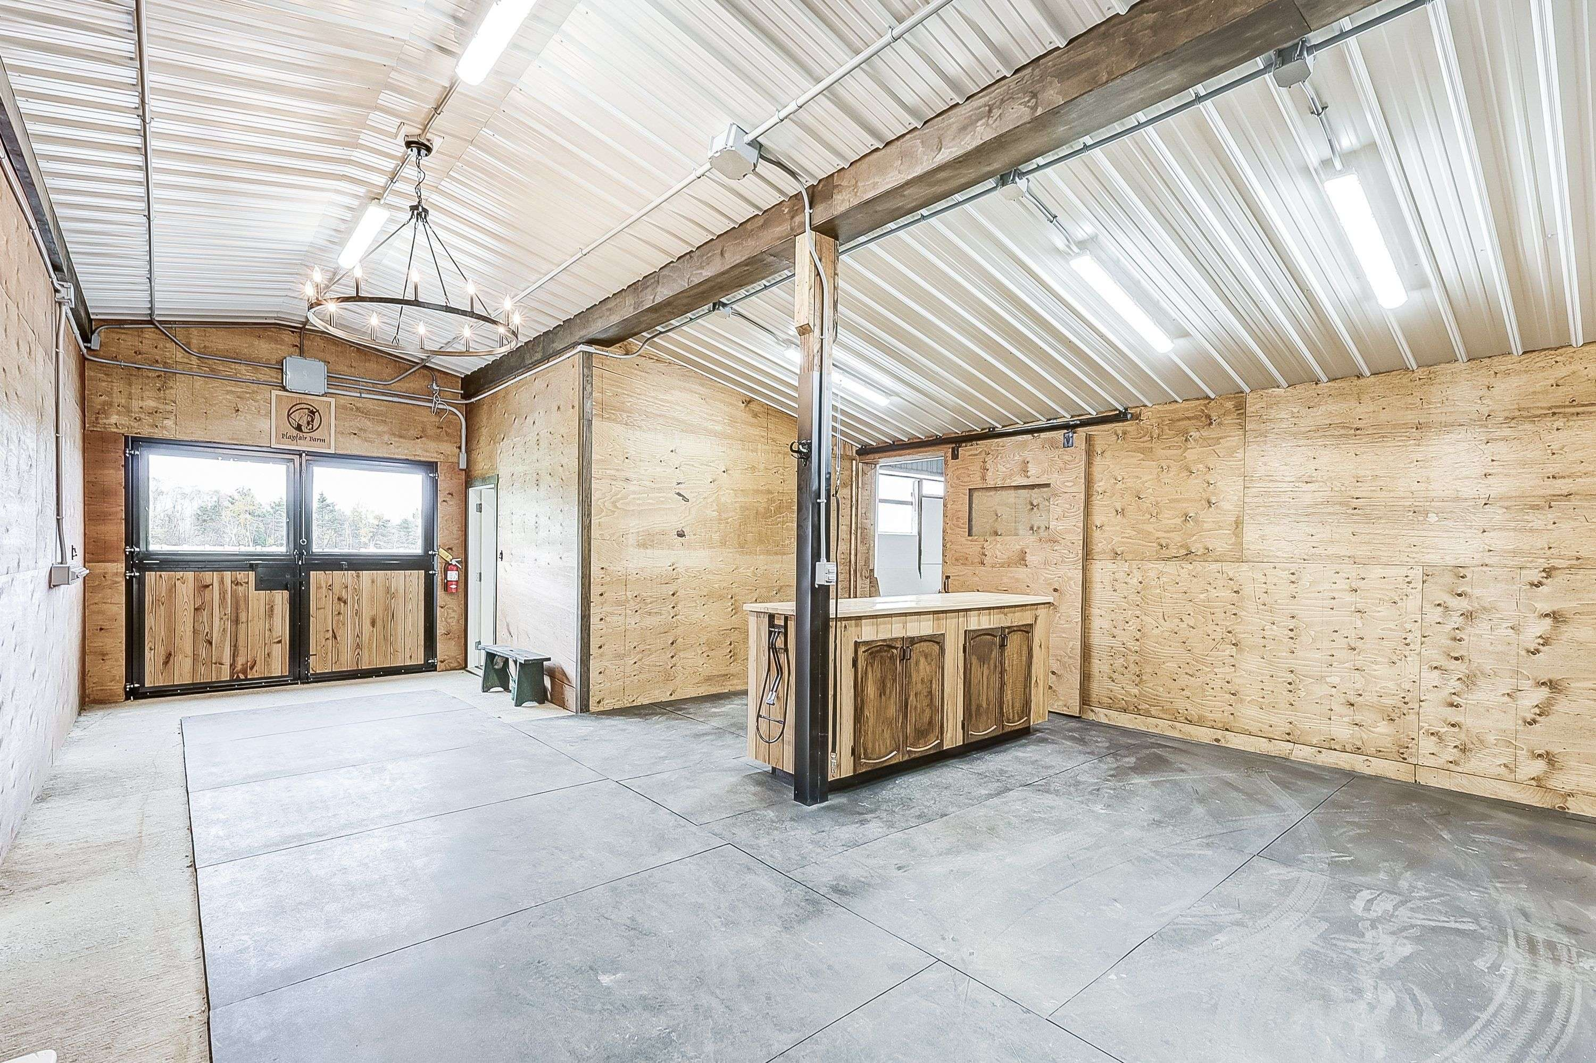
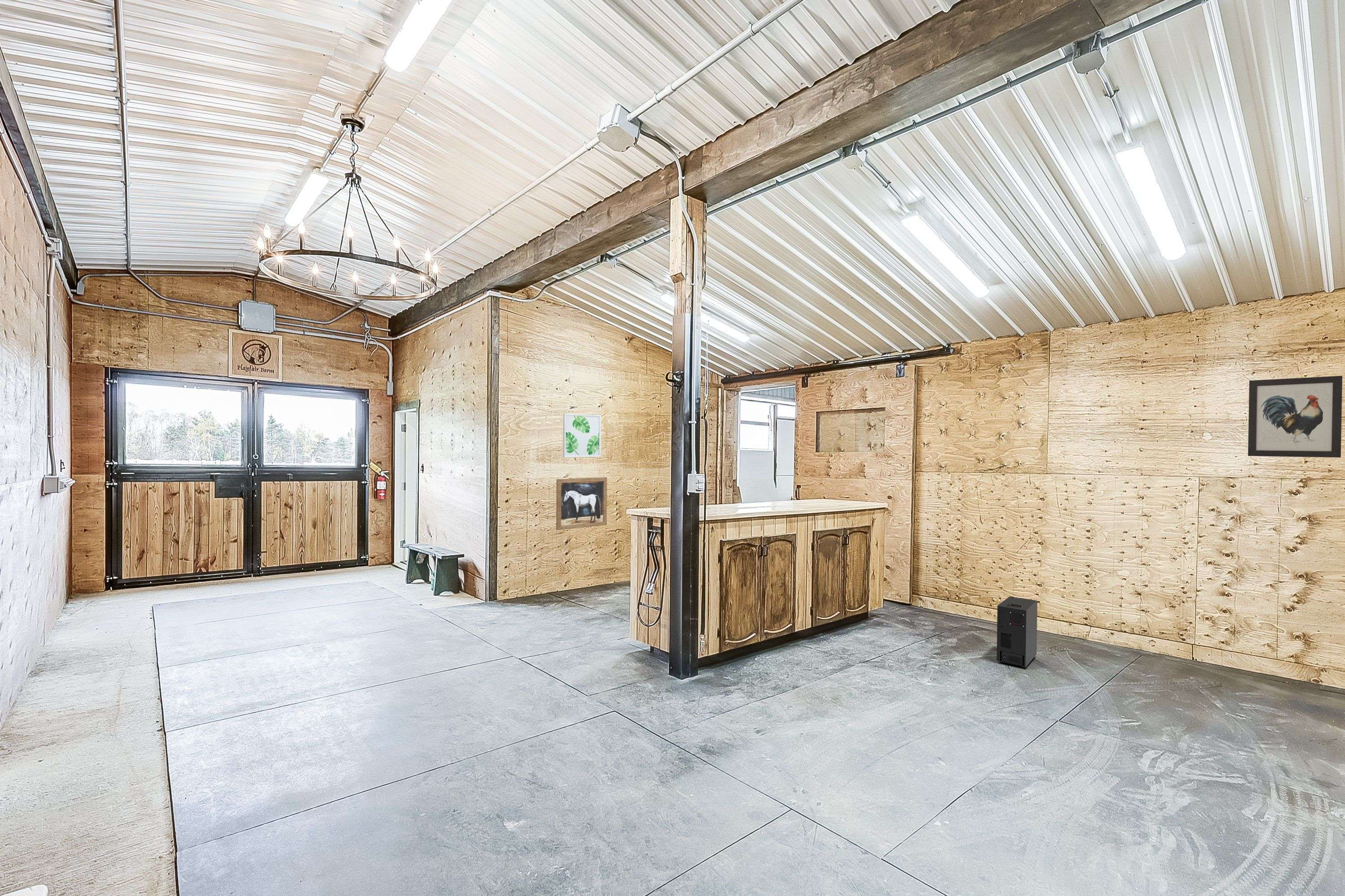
+ wall art (582, 502)
+ wall art (582, 435)
+ wall art (1293, 417)
+ speaker (1017, 632)
